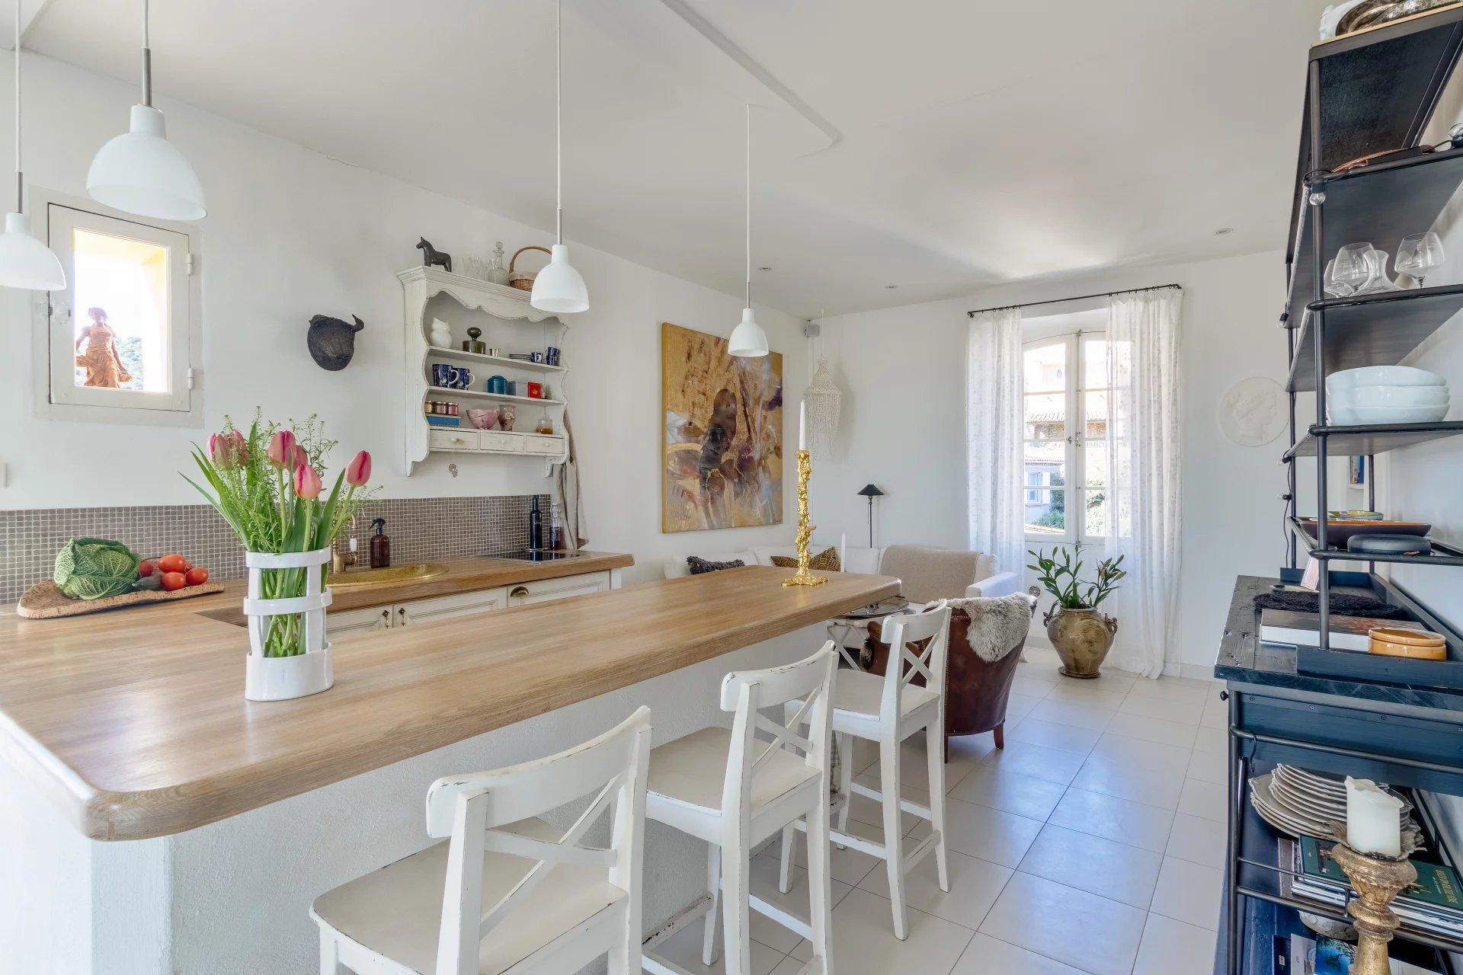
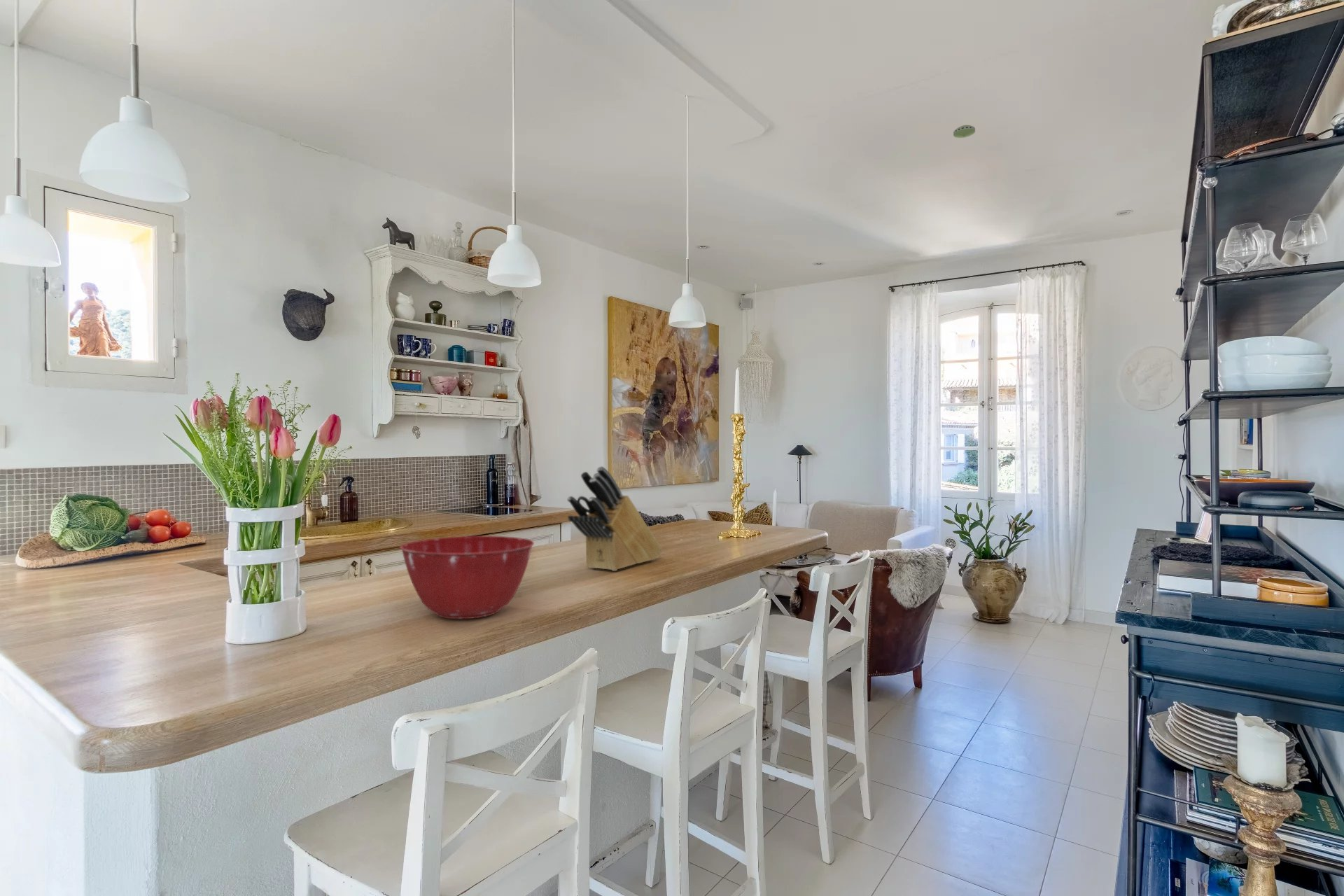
+ knife block (616, 515)
+ mixing bowl (469, 577)
+ smoke detector (964, 131)
